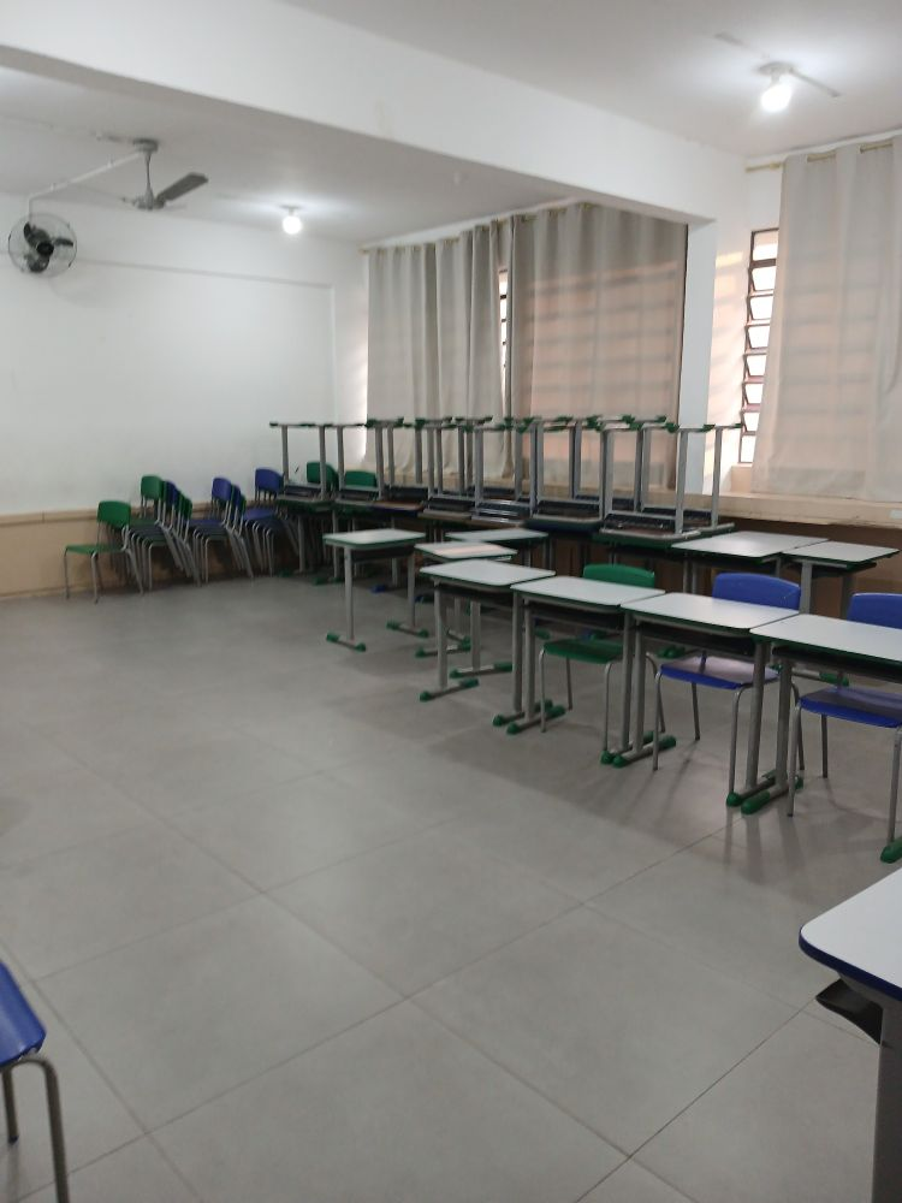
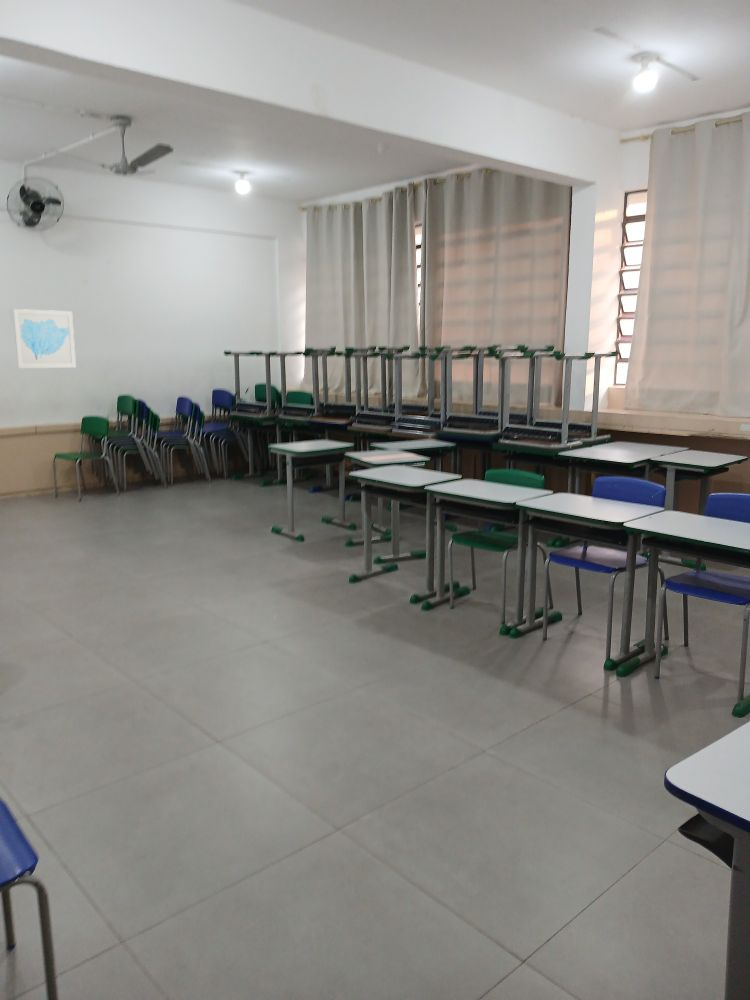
+ wall art (45, 339)
